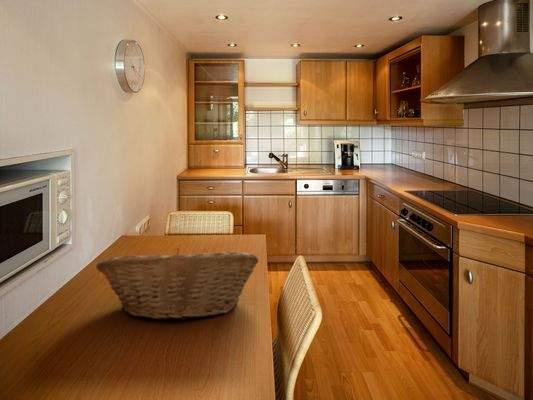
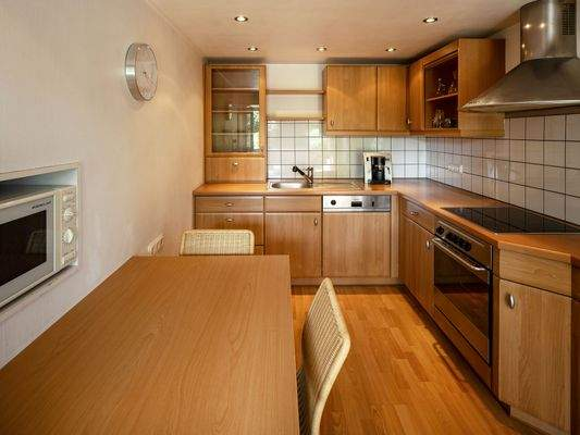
- fruit basket (180, 276)
